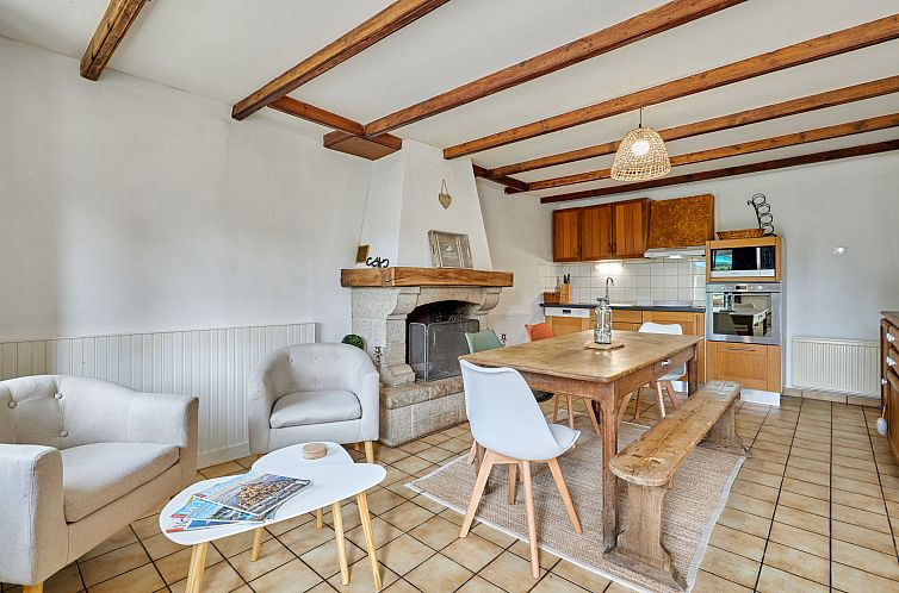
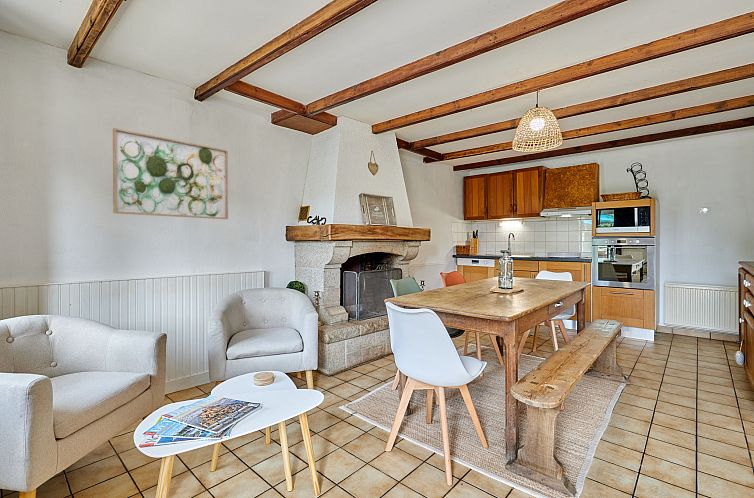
+ wall art (176, 178)
